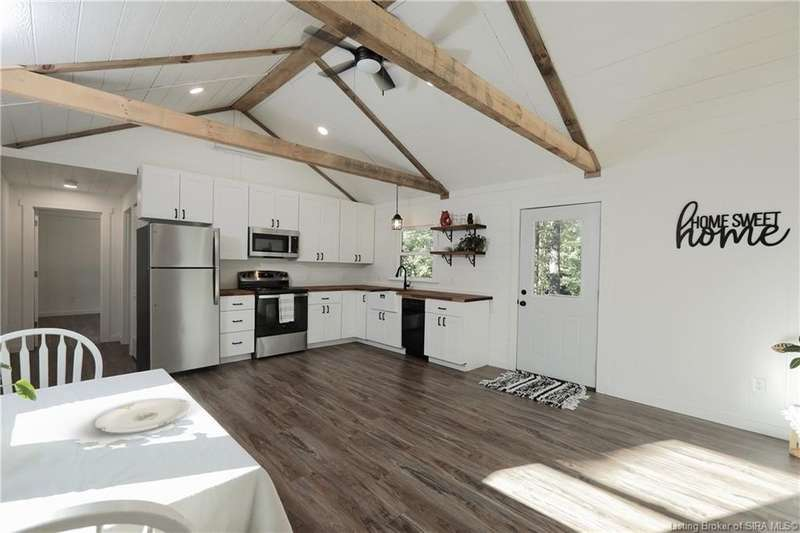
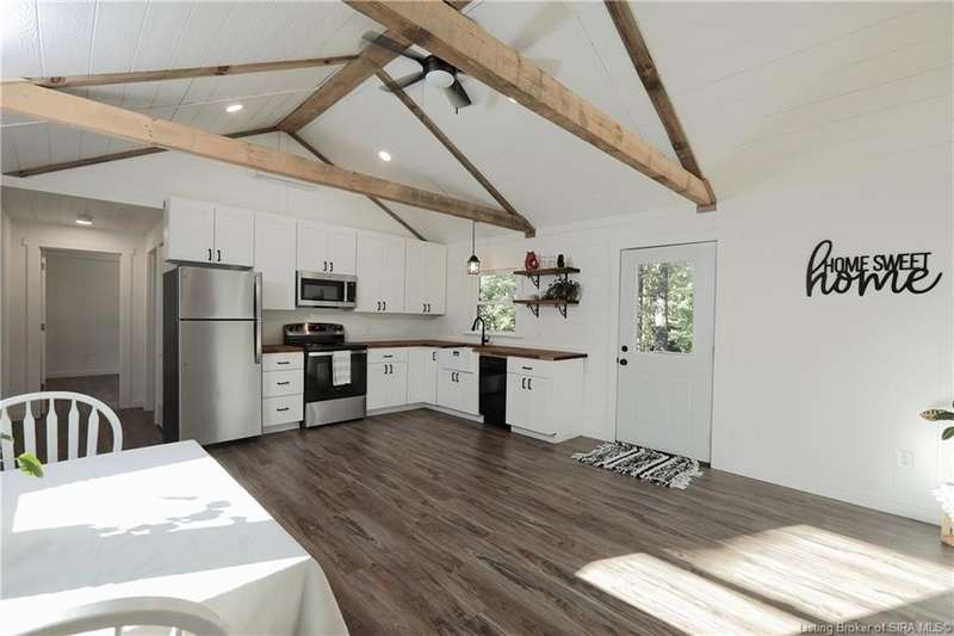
- plate (145, 416)
